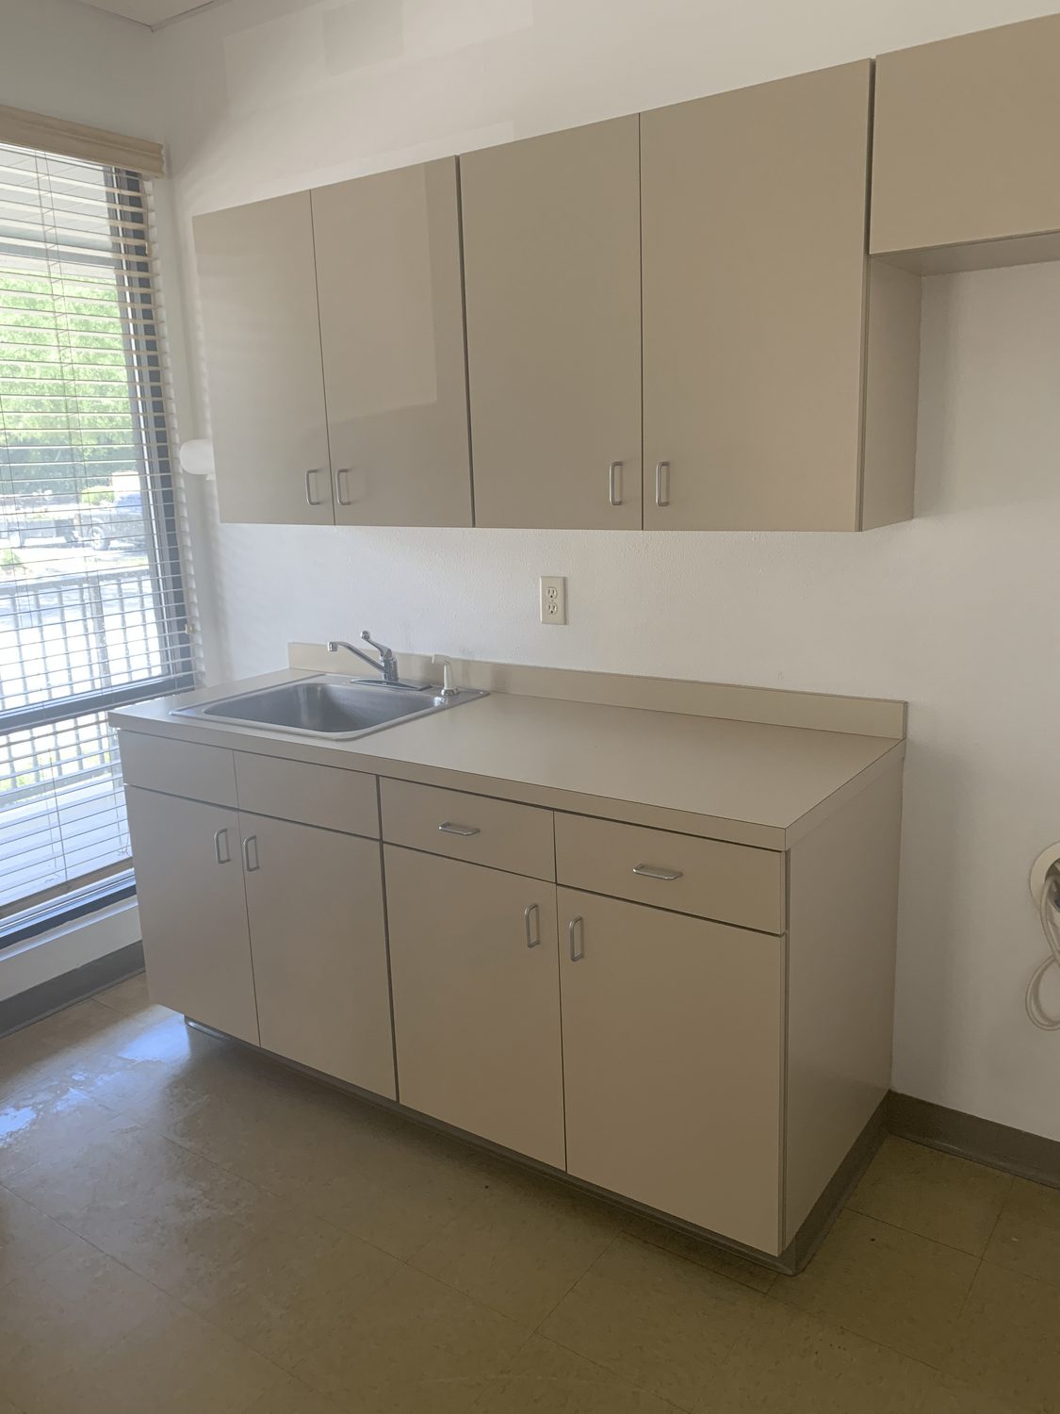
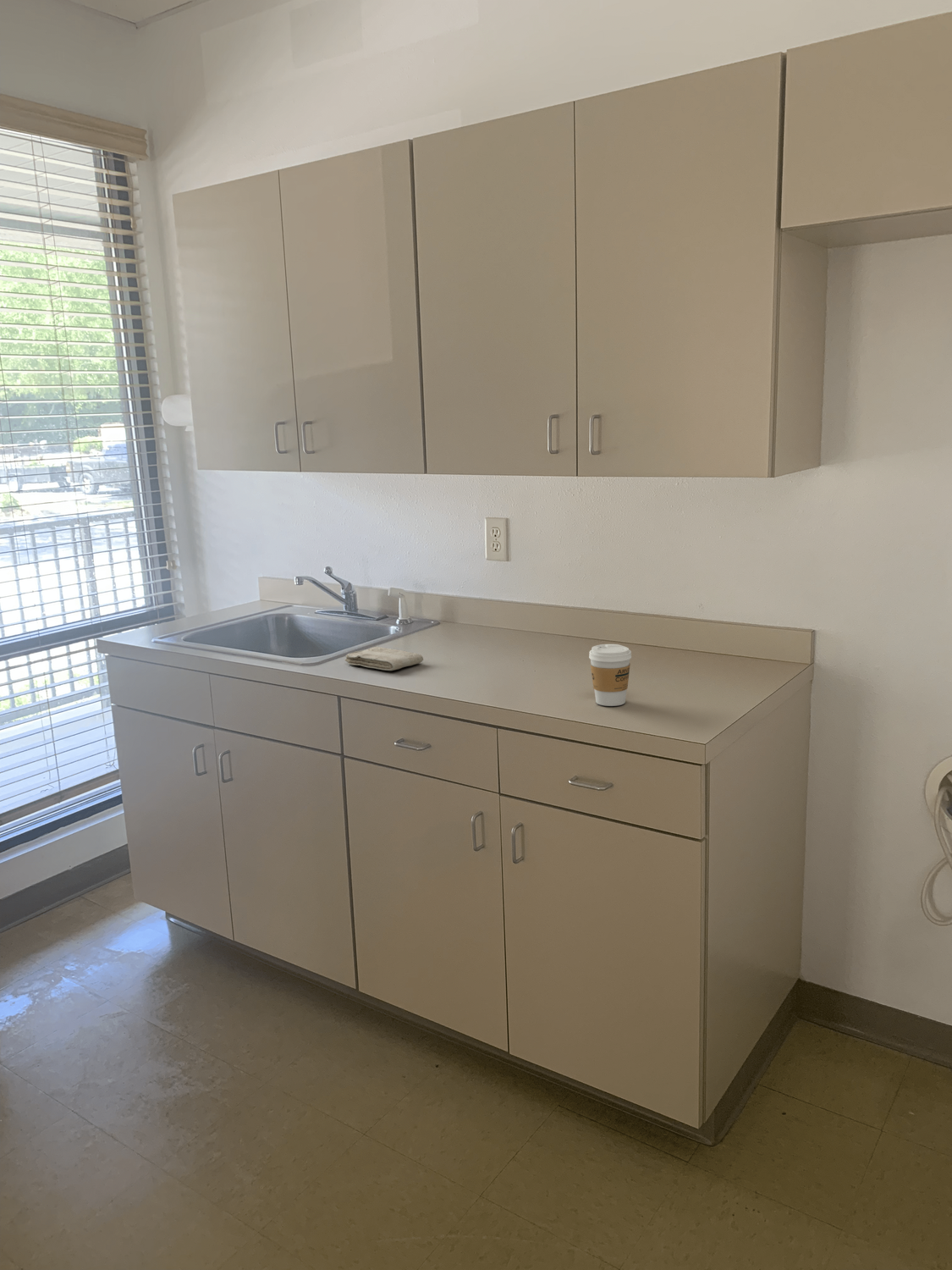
+ washcloth (383, 657)
+ coffee cup (610, 674)
